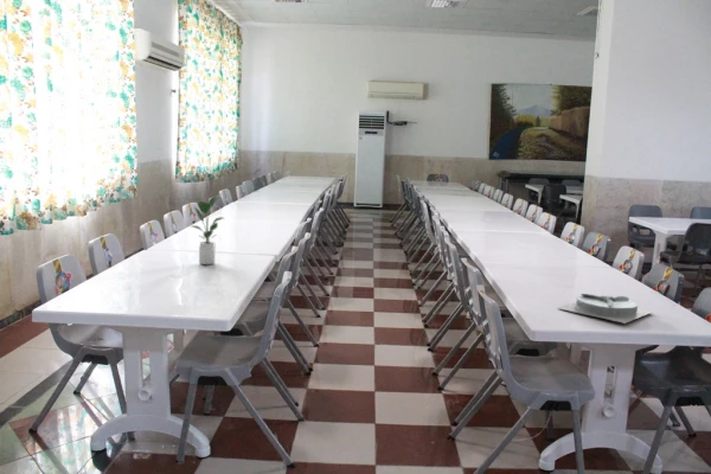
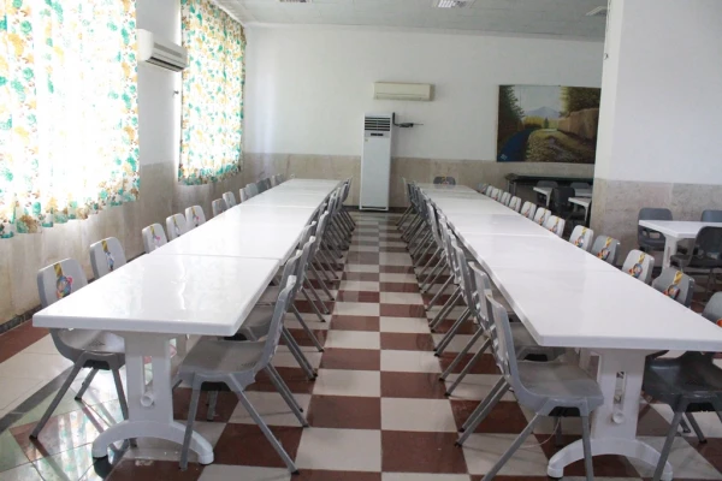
- plate (606, 303)
- potted plant (206, 228)
